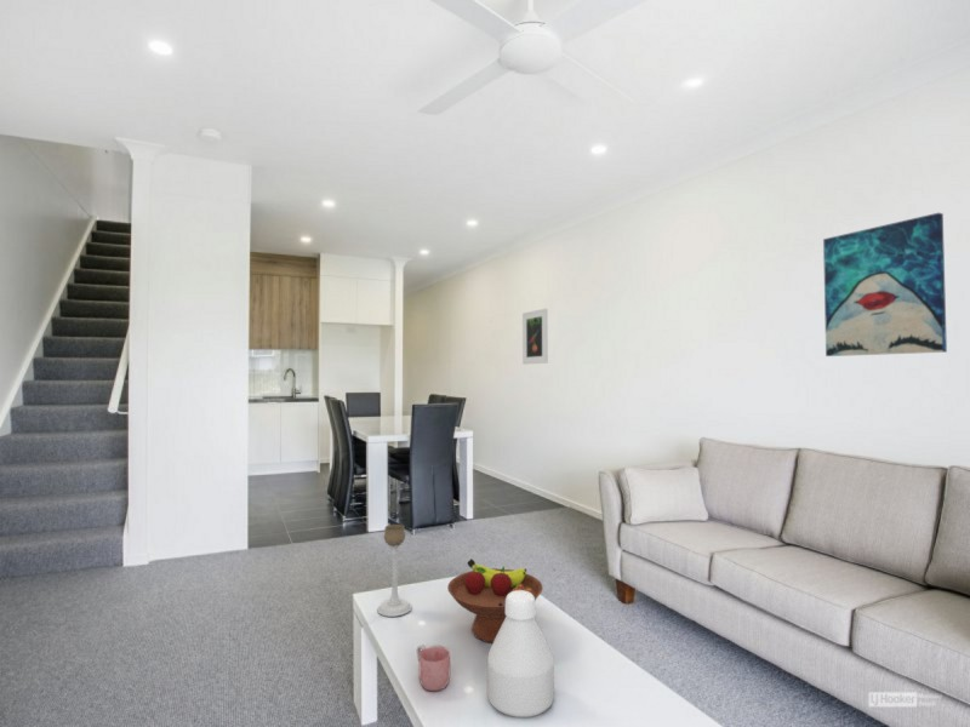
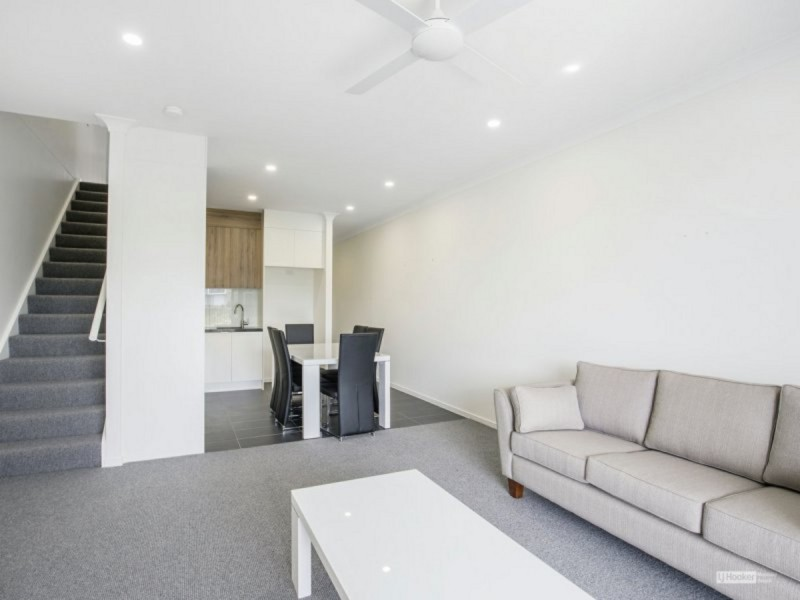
- bottle (520, 646)
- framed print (534, 337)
- wall art (879, 290)
- mug (430, 665)
- fruit bowl (495, 600)
- candle holder (394, 567)
